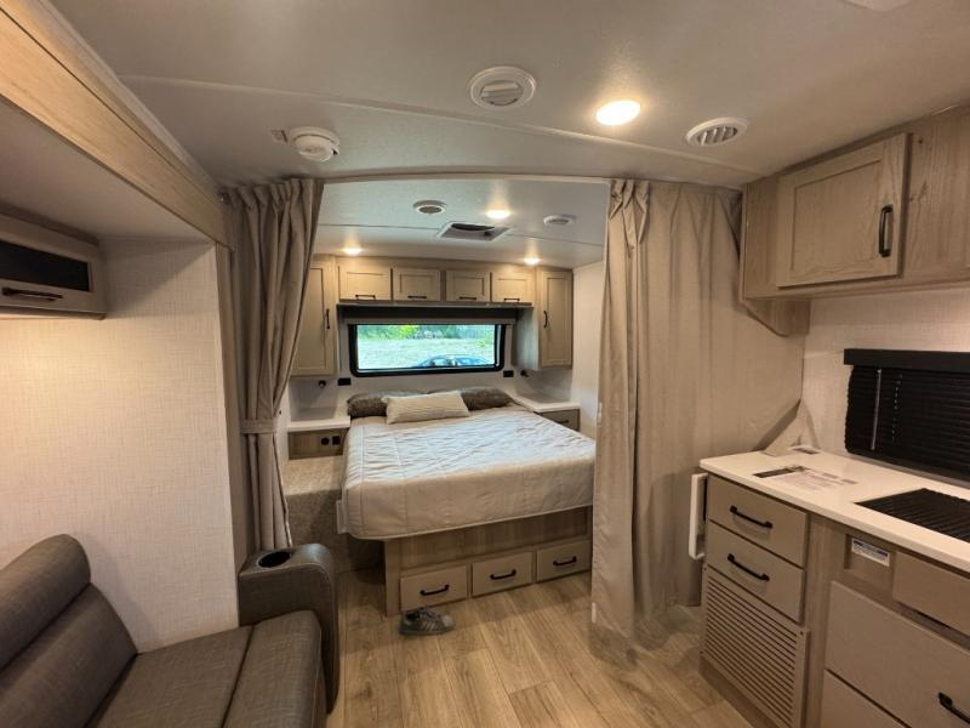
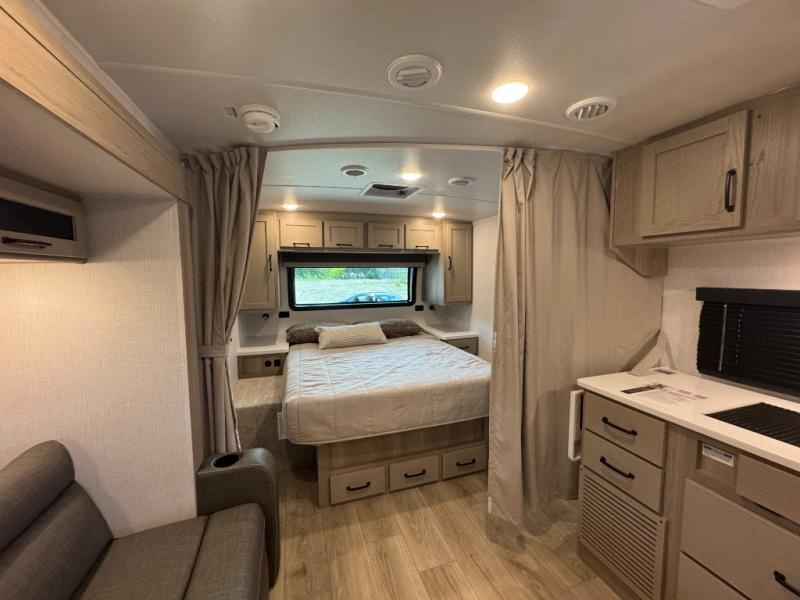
- shoe (426, 616)
